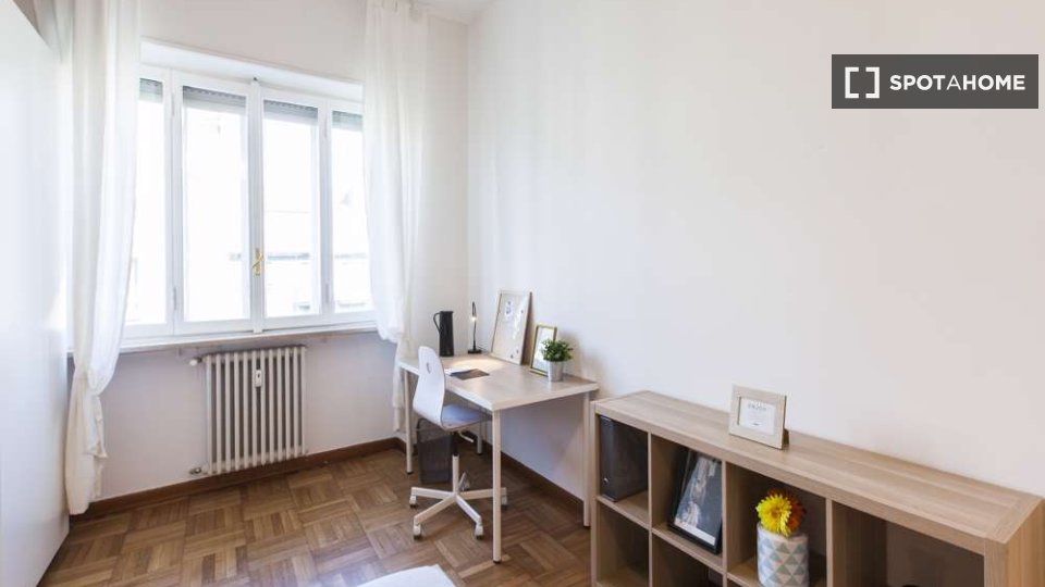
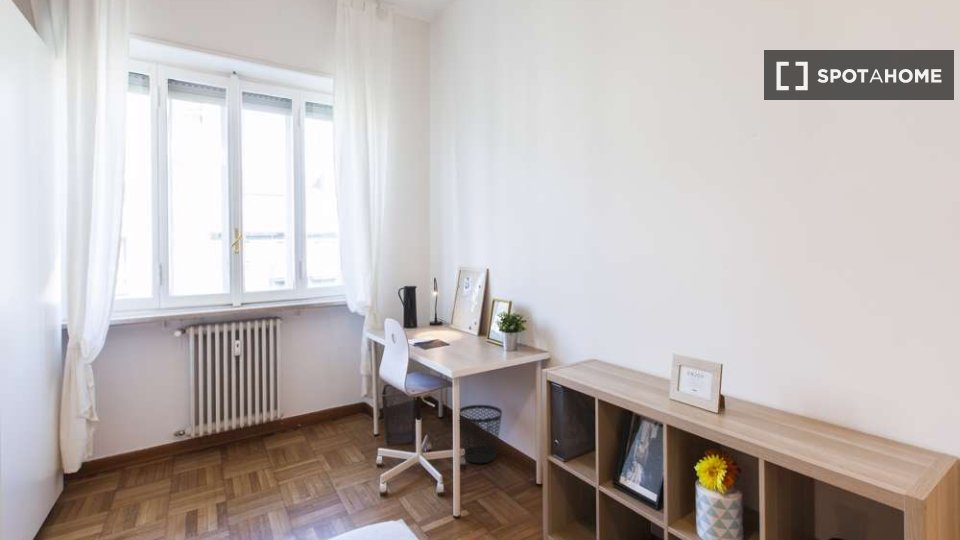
+ wastebasket (479, 433)
